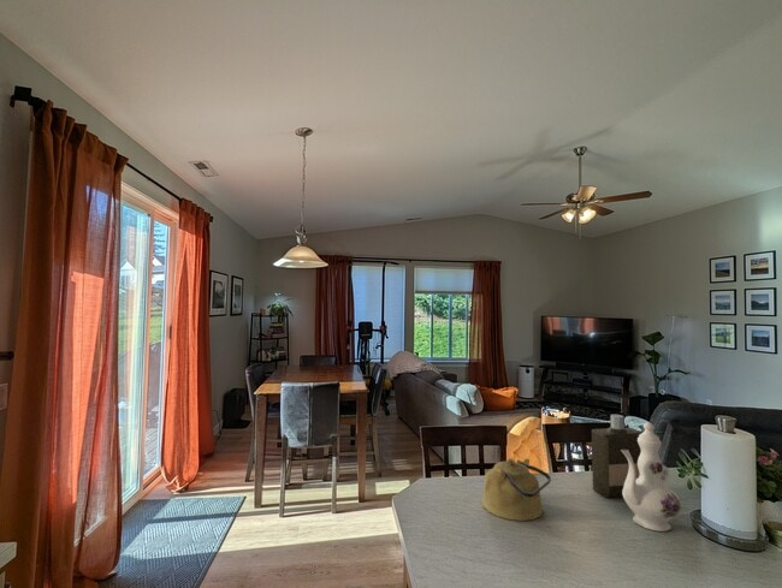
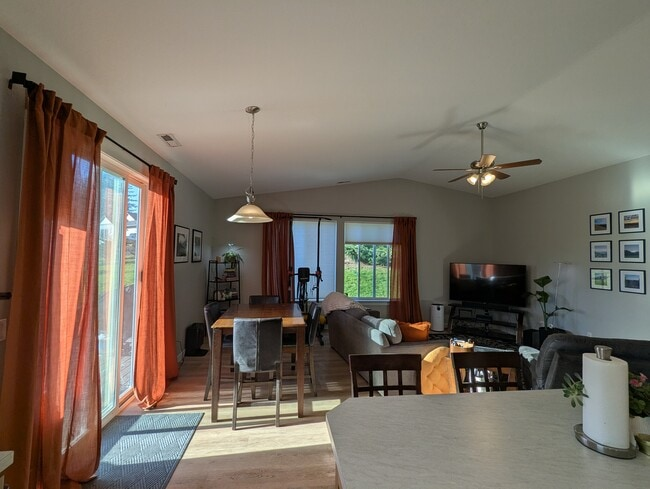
- chinaware (645, 473)
- bottle (617, 453)
- kettle (515, 480)
